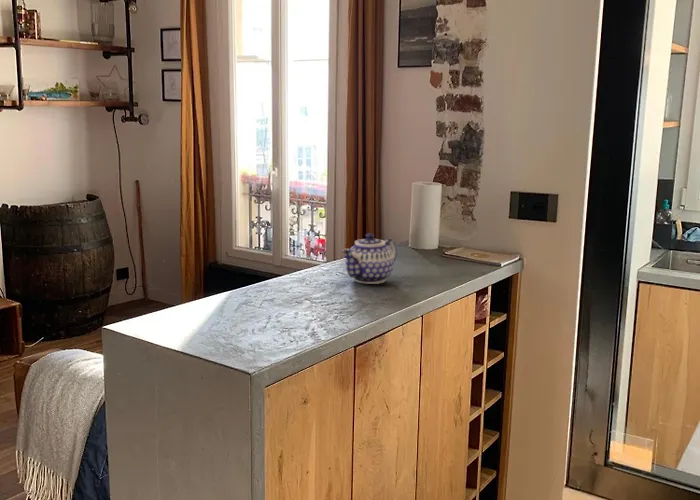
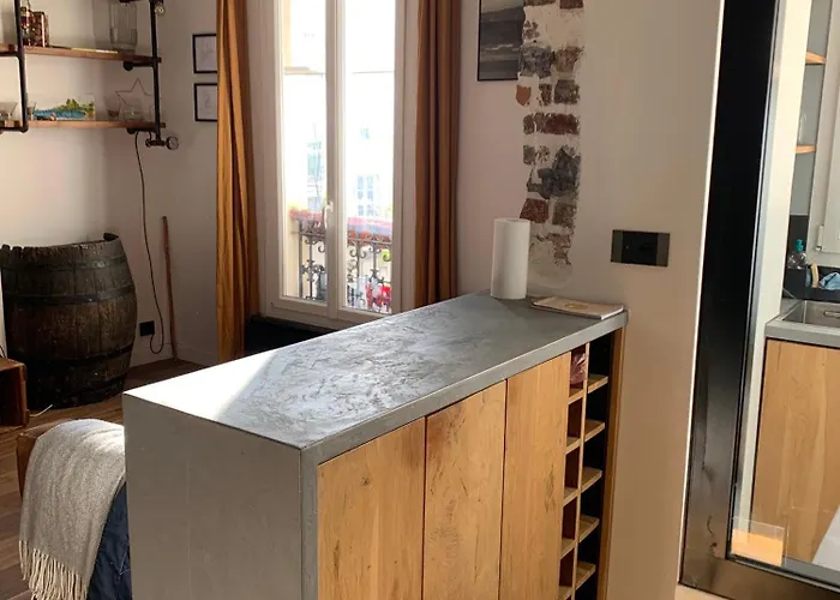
- teapot (370, 256)
